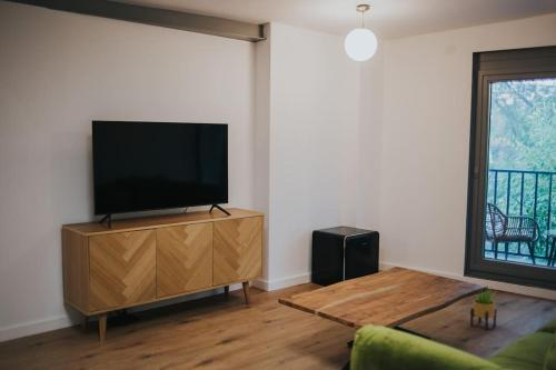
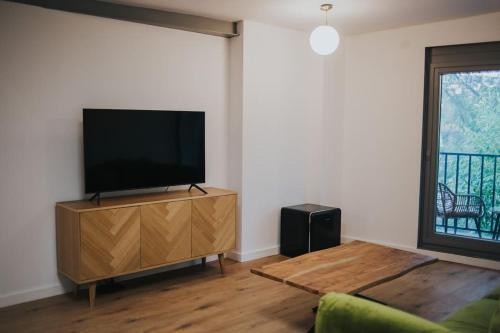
- potted plant (484, 304)
